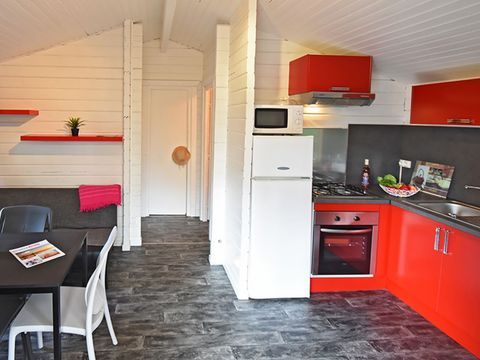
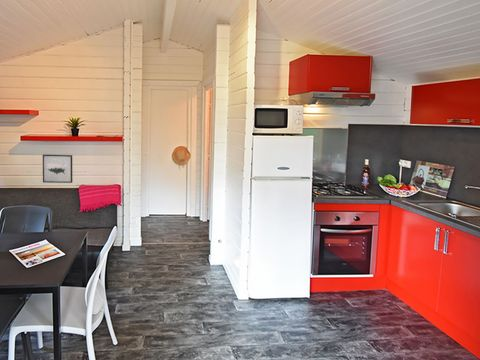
+ wall art (57, 168)
